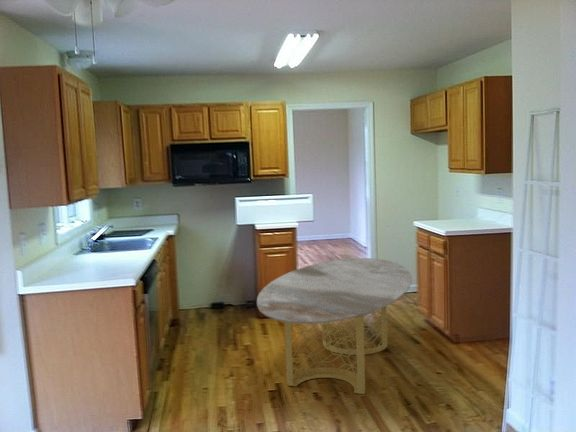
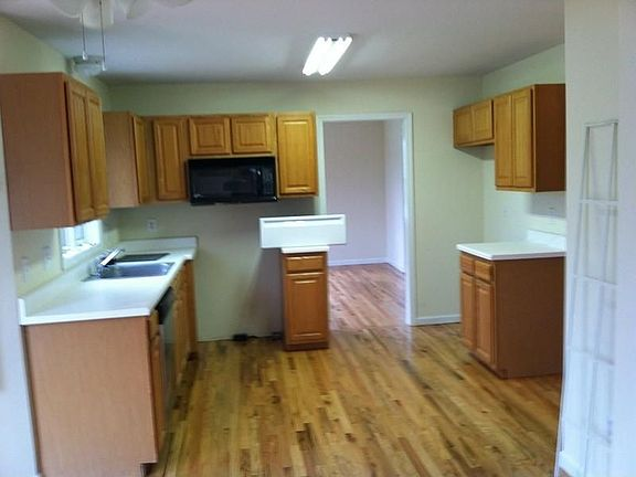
- dining table (340, 323)
